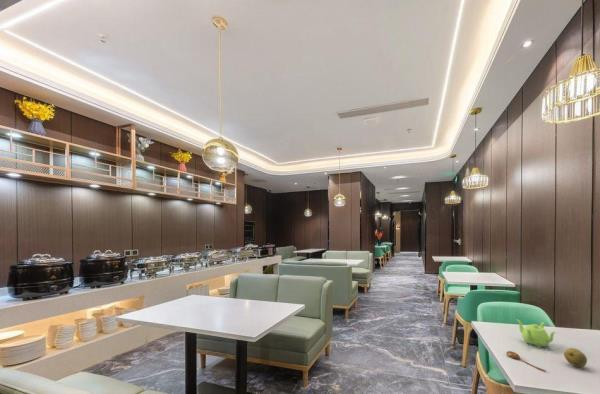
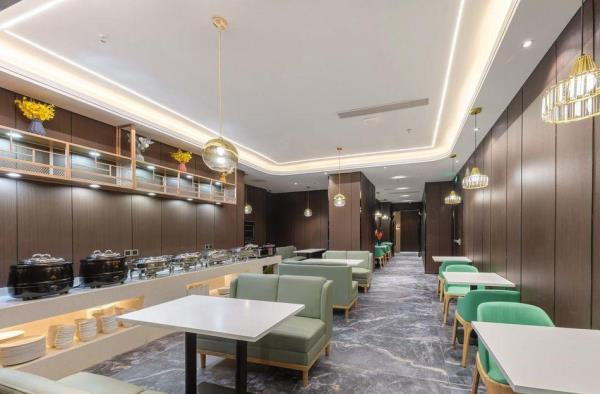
- teapot (535, 334)
- spoon (524, 361)
- fruit (575, 357)
